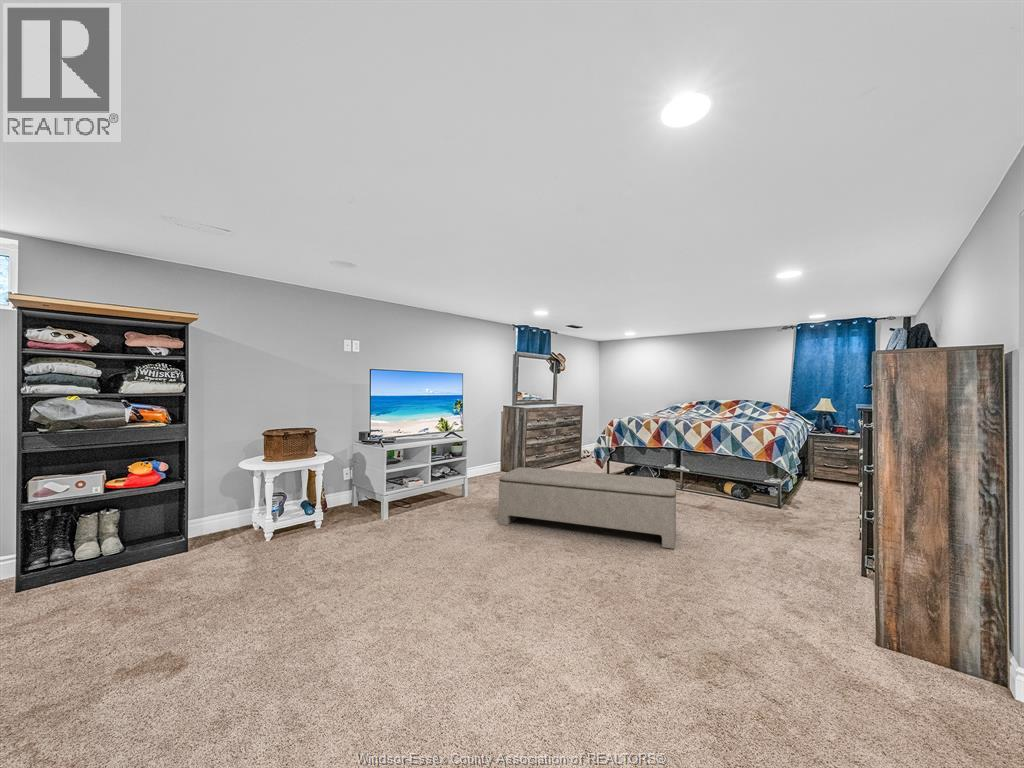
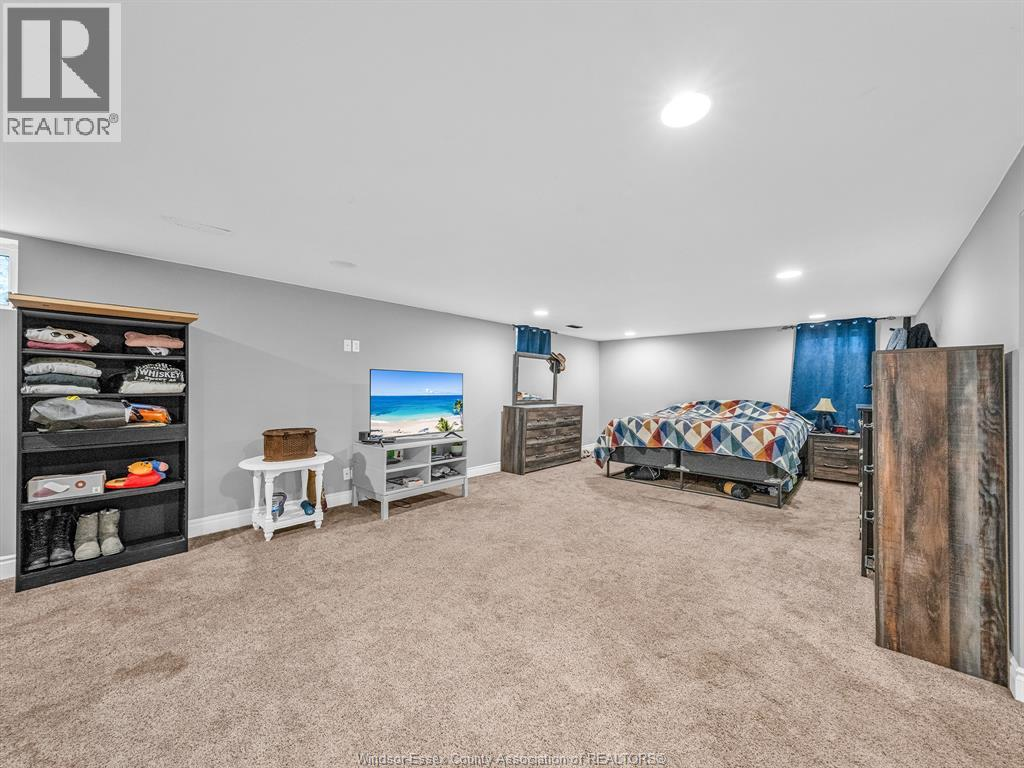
- bench (585, 501)
